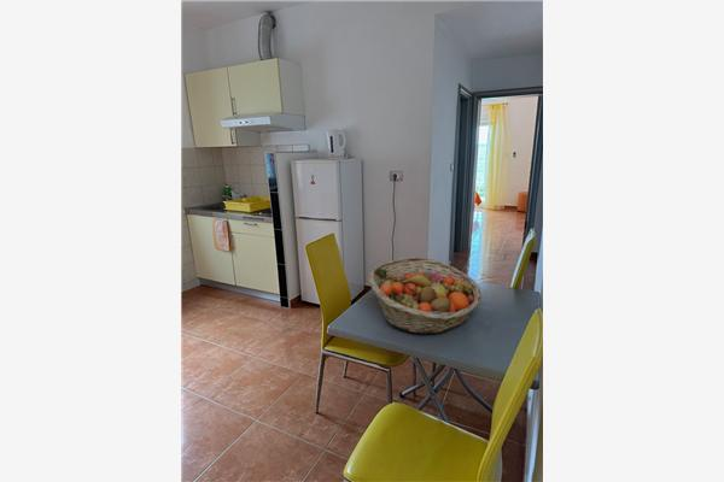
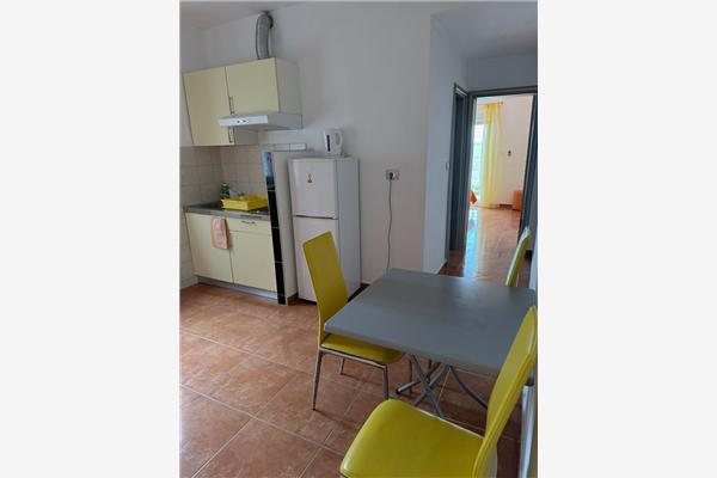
- fruit basket (425, 292)
